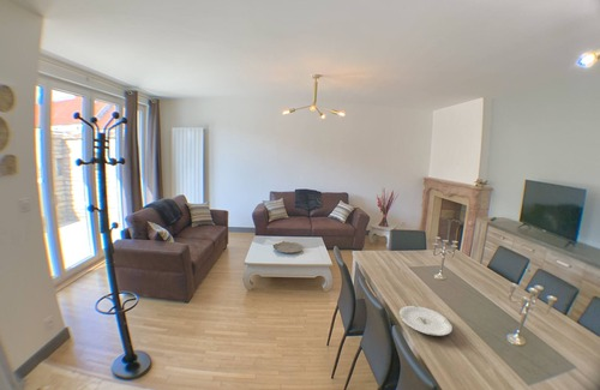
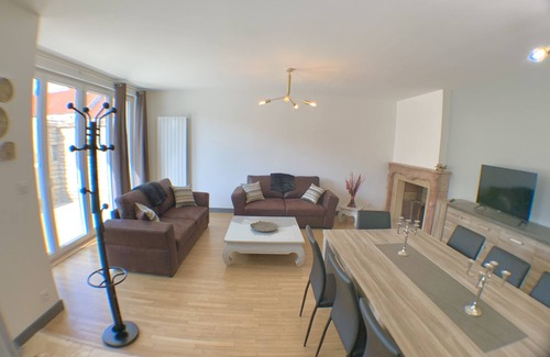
- plate (424, 320)
